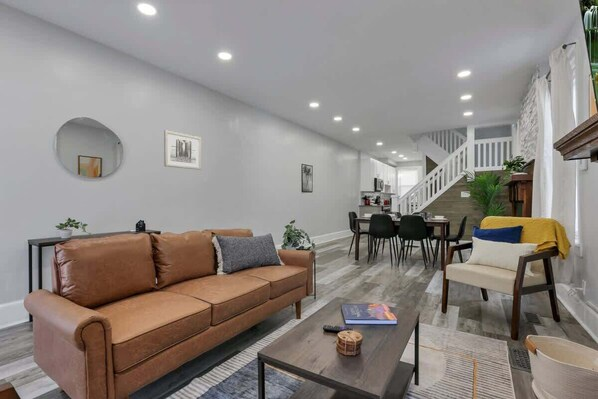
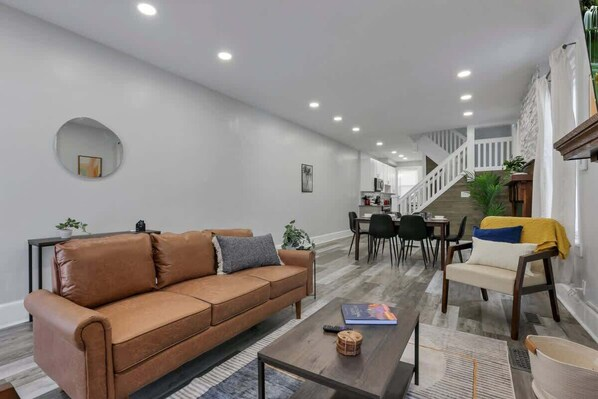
- wall art (183, 151)
